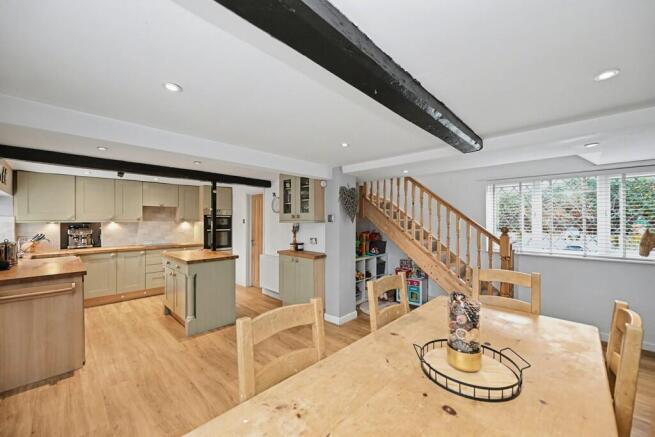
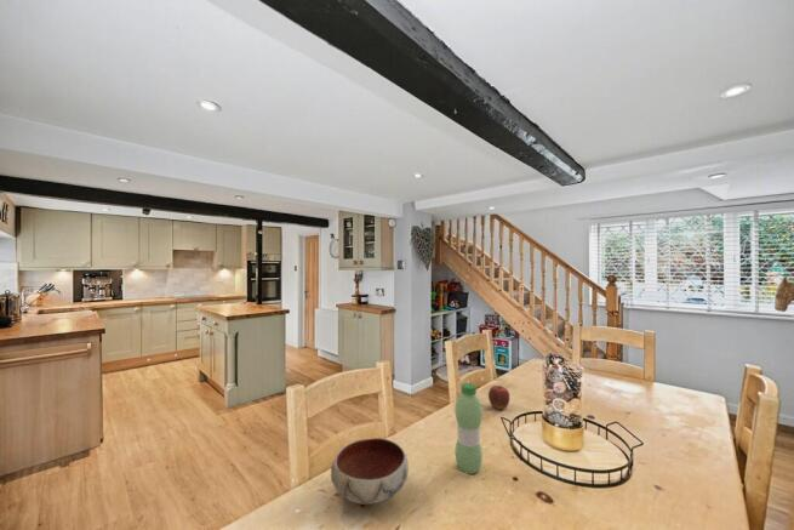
+ apple (498, 395)
+ water bottle (468, 426)
+ bowl (370, 474)
